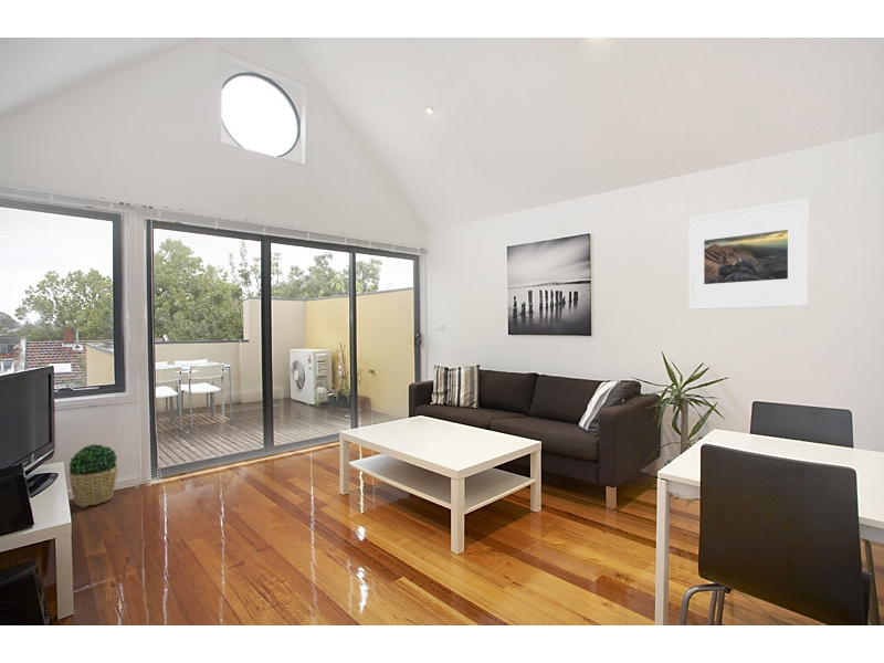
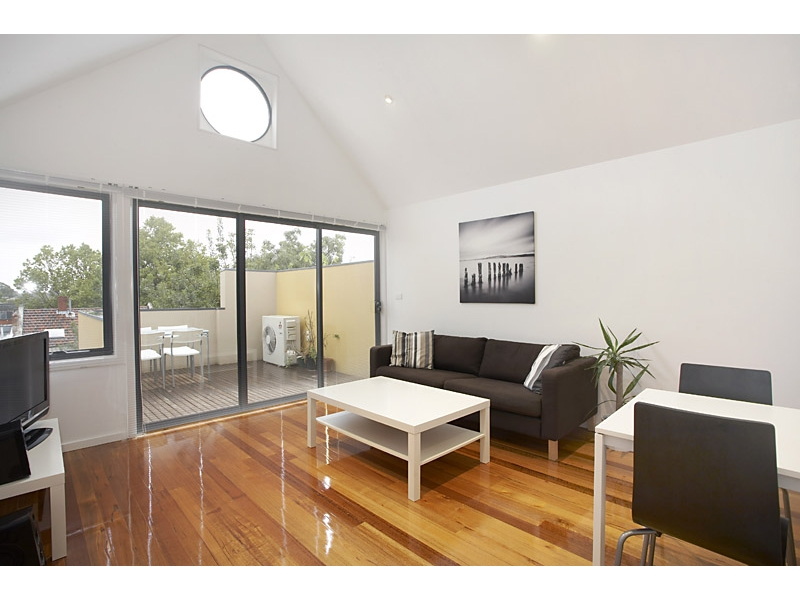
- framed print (744, 259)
- potted plant (93, 473)
